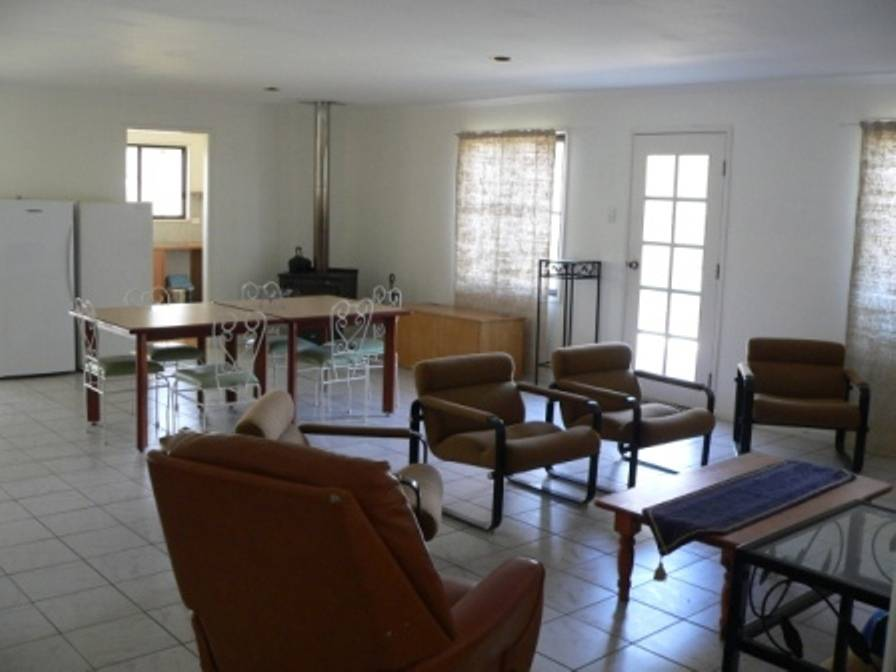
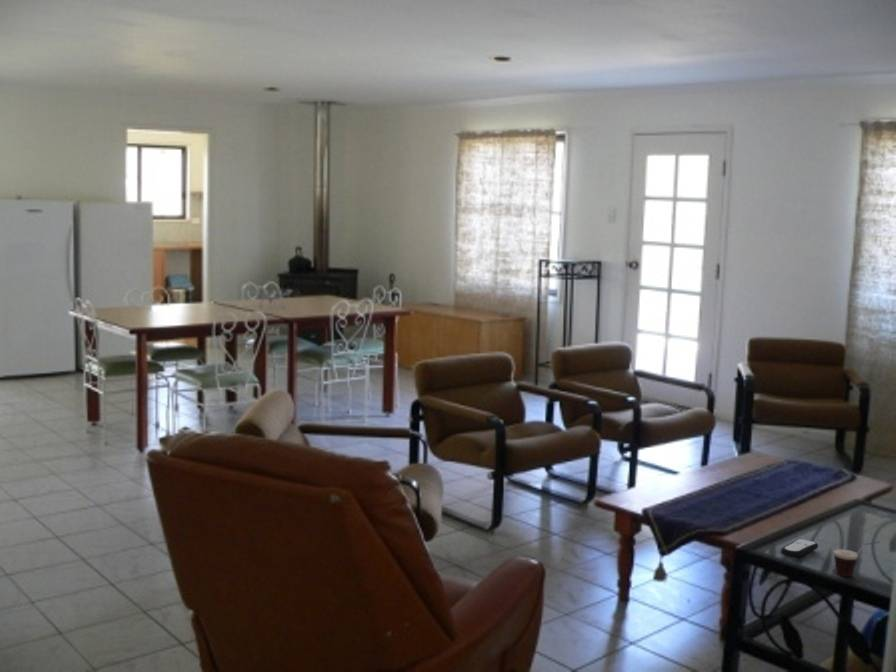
+ cup (856, 557)
+ remote control (798, 547)
